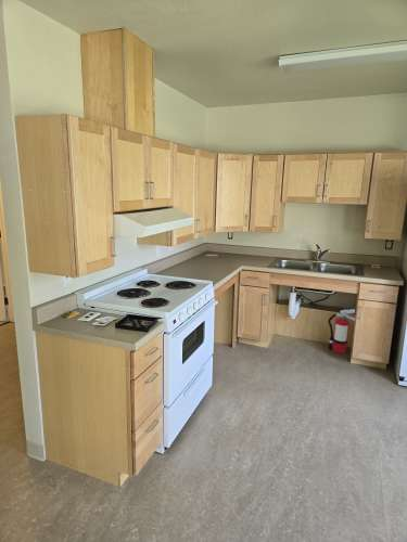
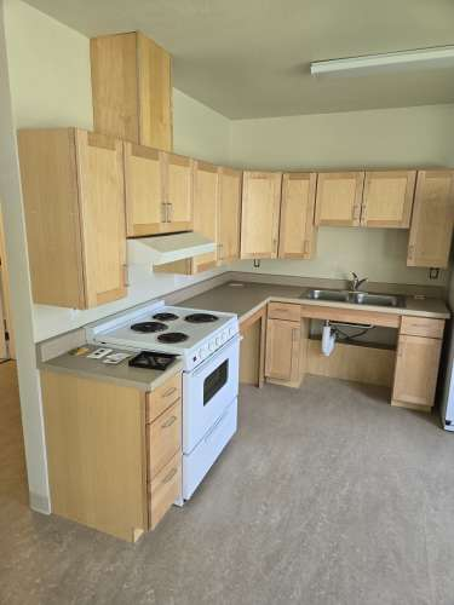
- fire extinguisher (341, 328)
